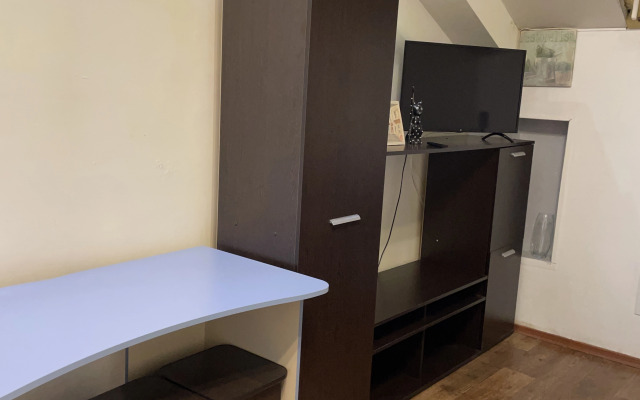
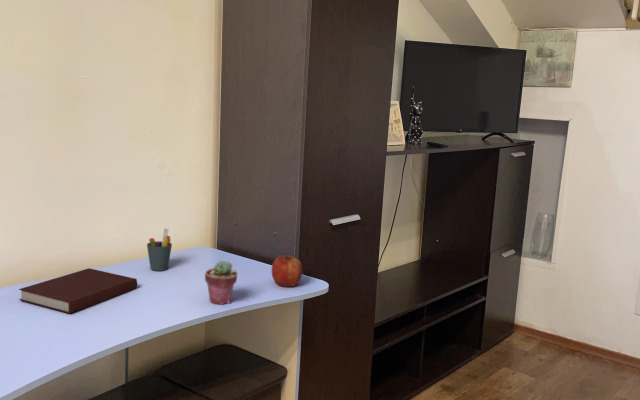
+ notebook (80, 289)
+ apple (287, 269)
+ pen holder (159, 249)
+ potted succulent (221, 281)
